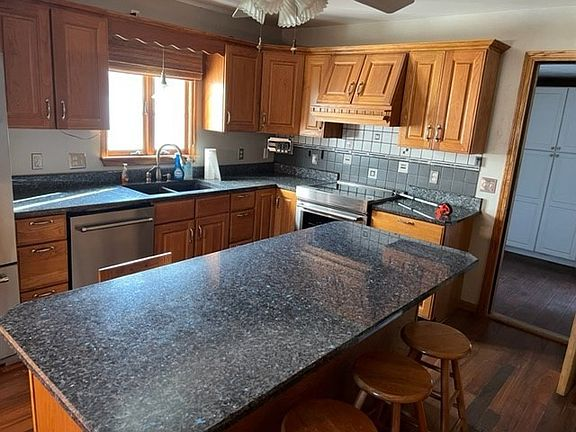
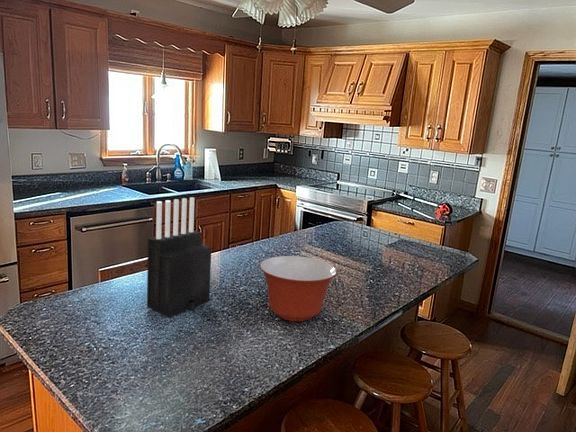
+ mixing bowl (296, 290)
+ knife block (182, 254)
